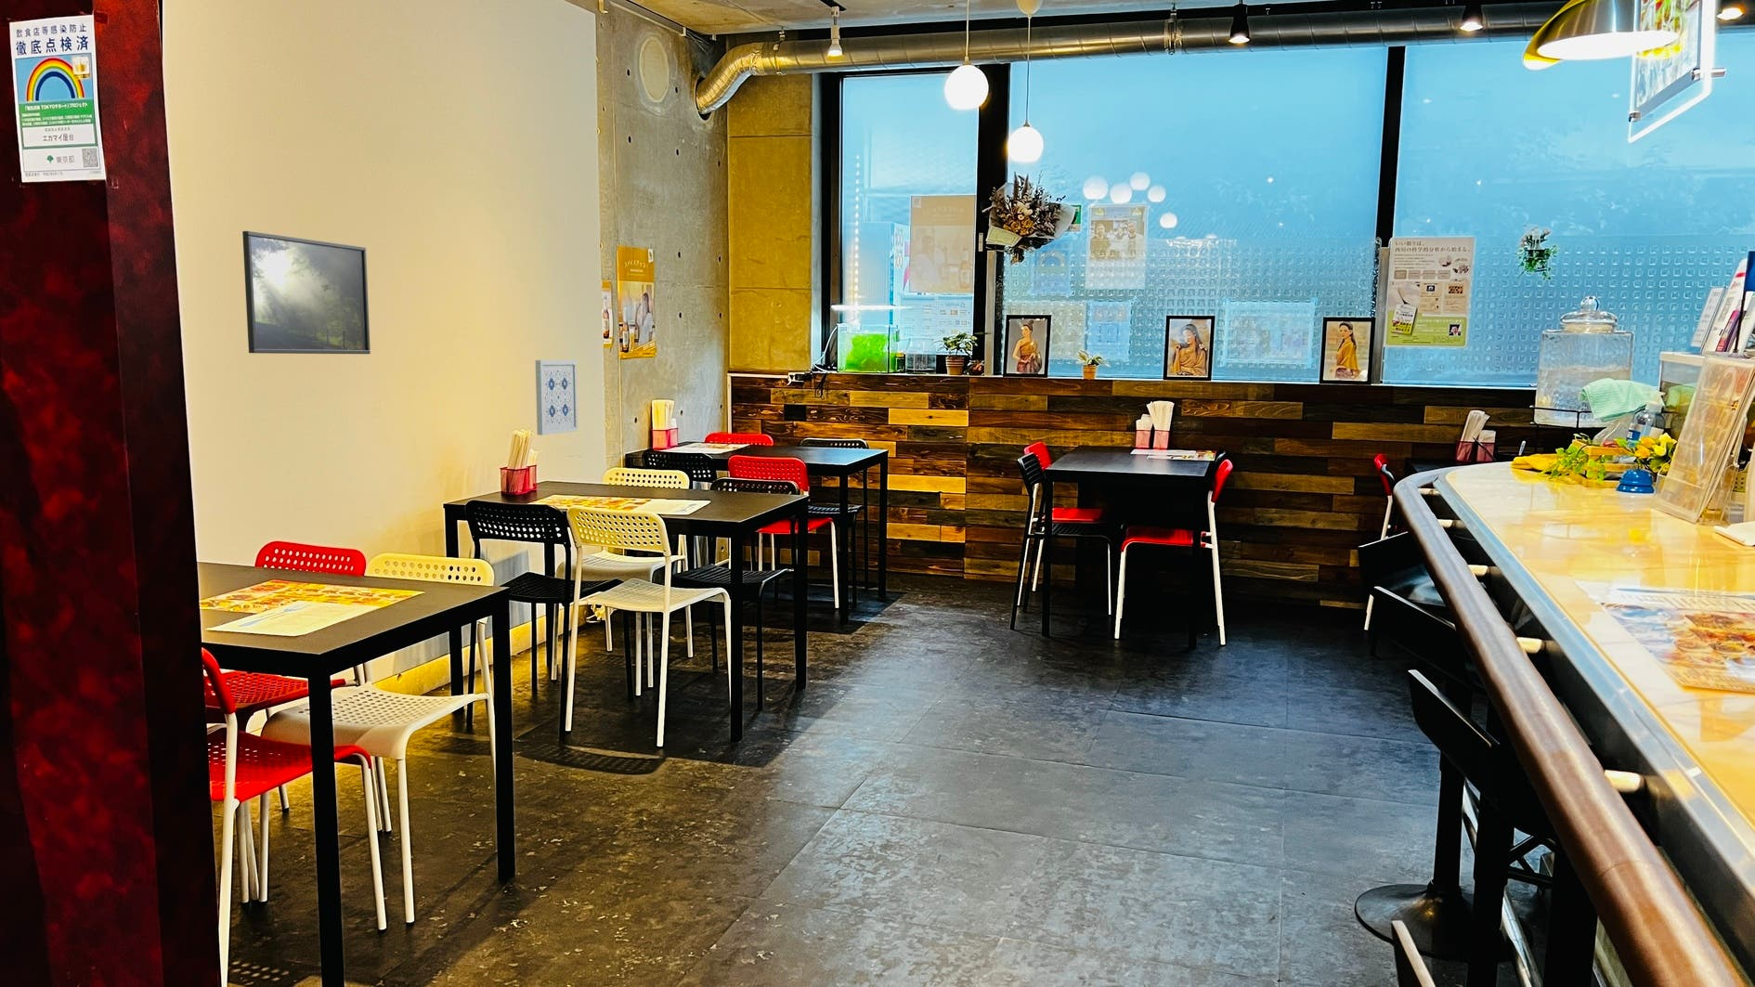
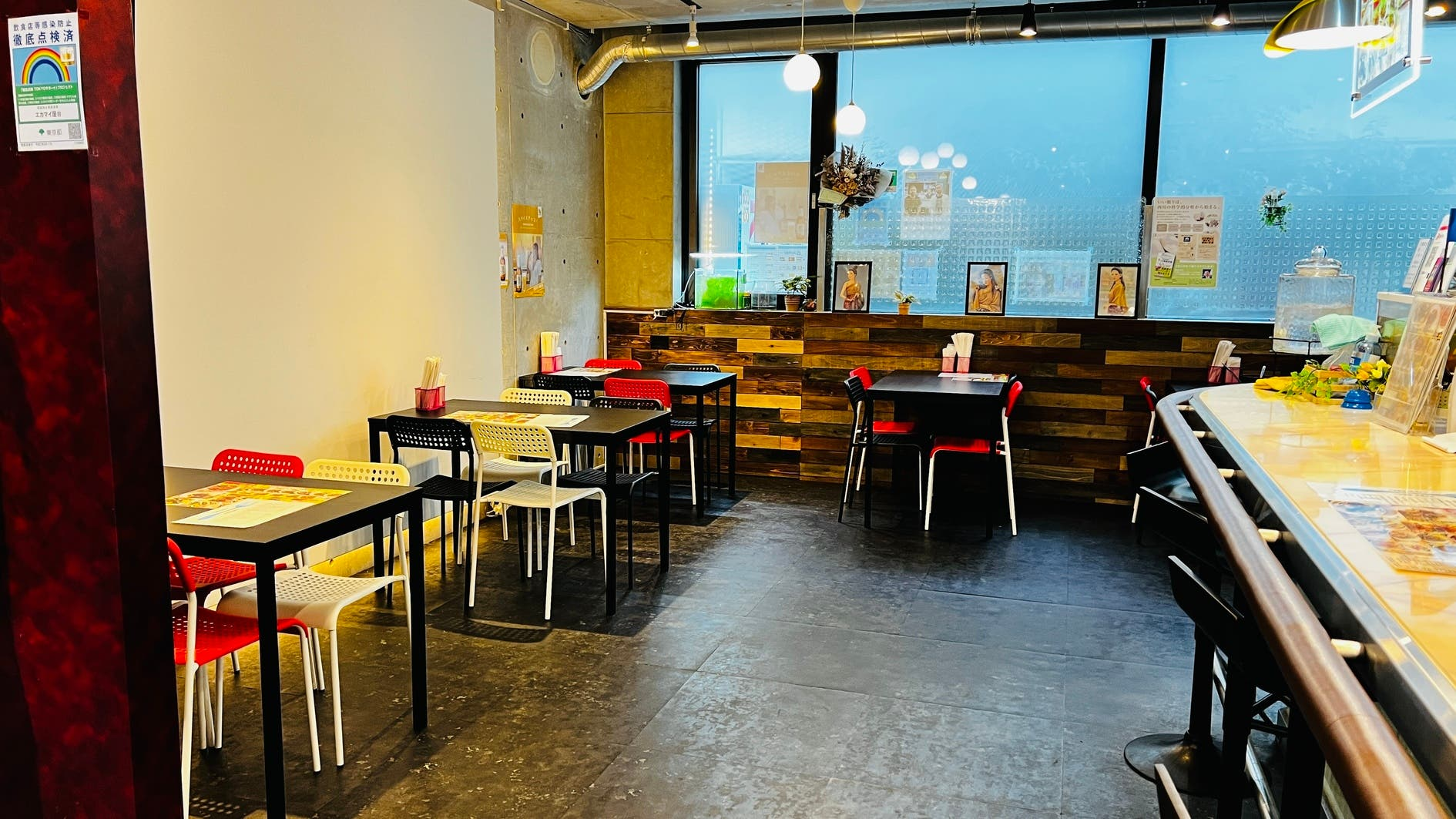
- wall art (557, 396)
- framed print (310, 296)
